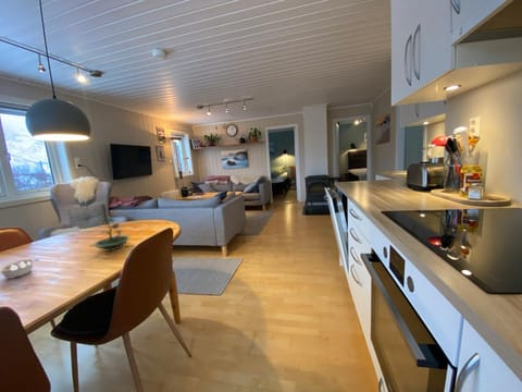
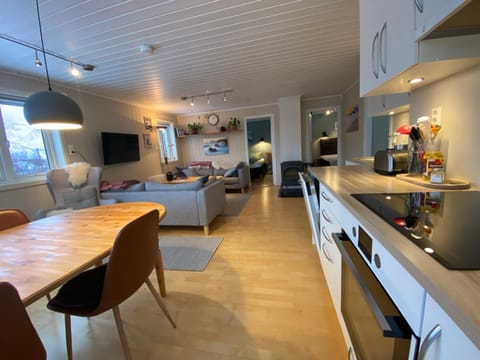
- terrarium (108, 222)
- legume (17, 268)
